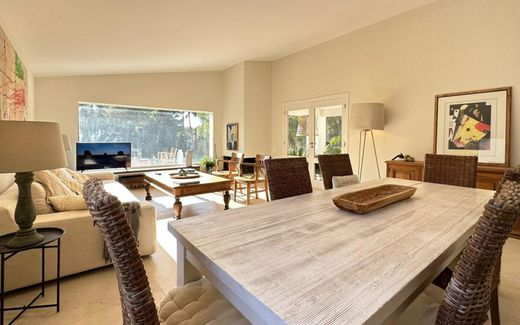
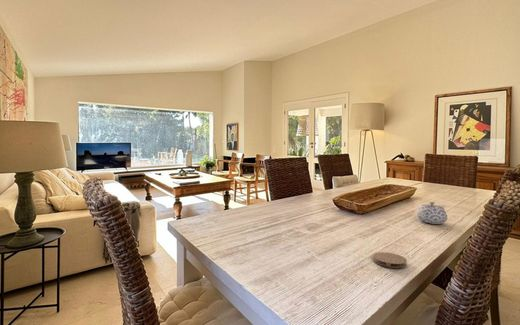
+ coaster (389, 259)
+ teapot (432, 211)
